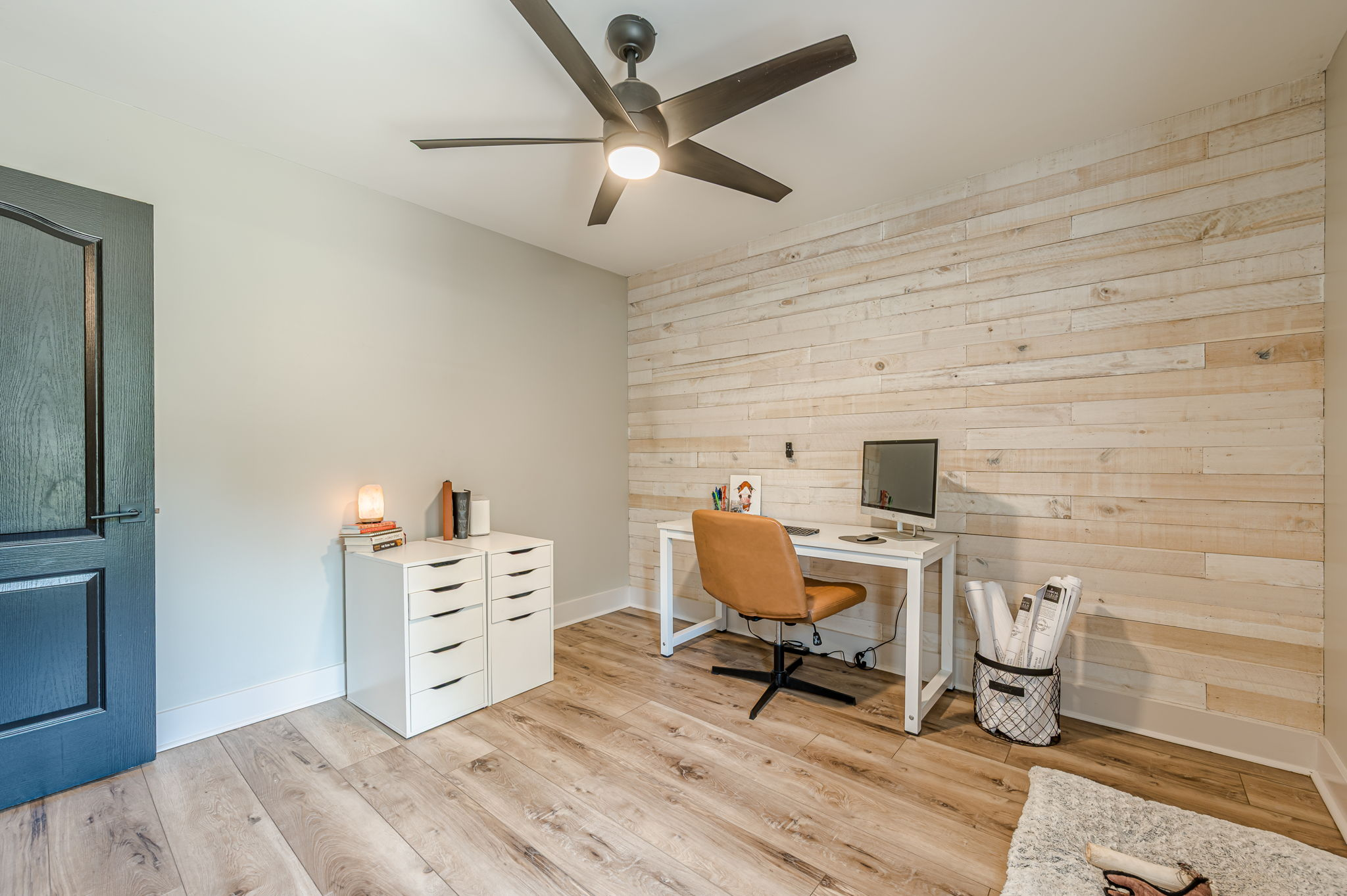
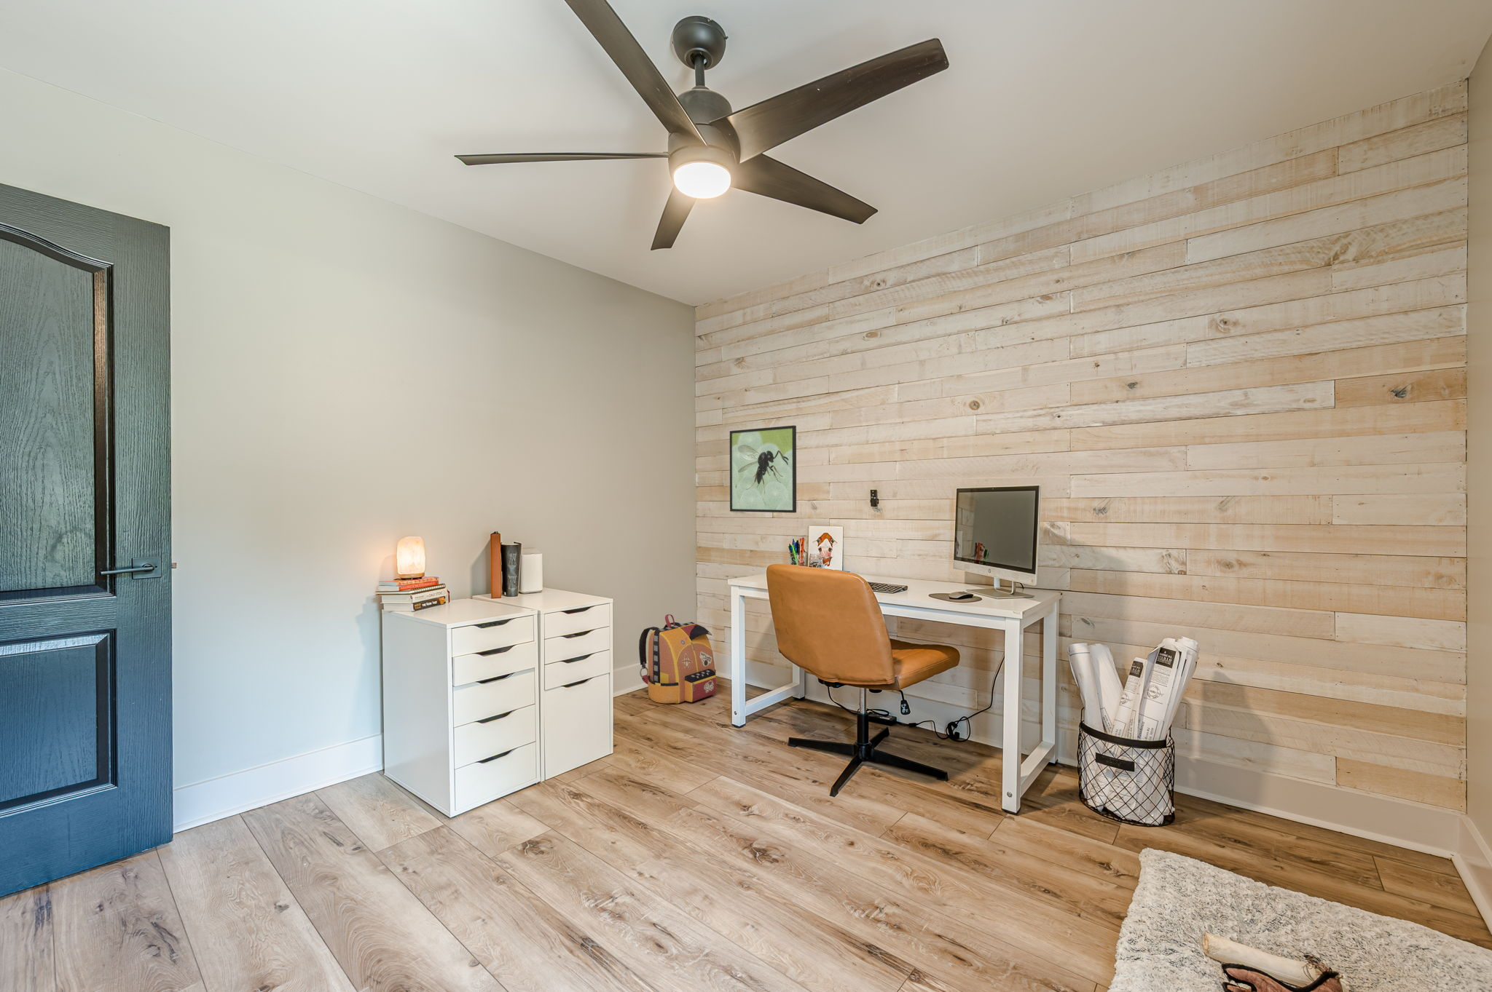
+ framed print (761, 471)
+ backpack (678, 654)
